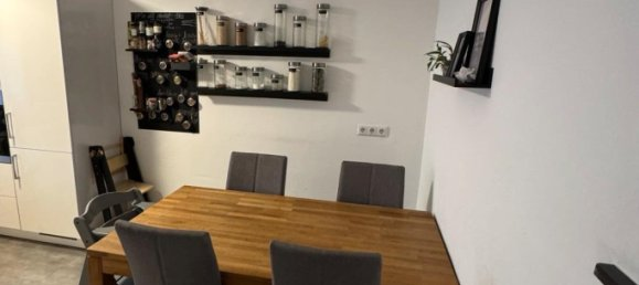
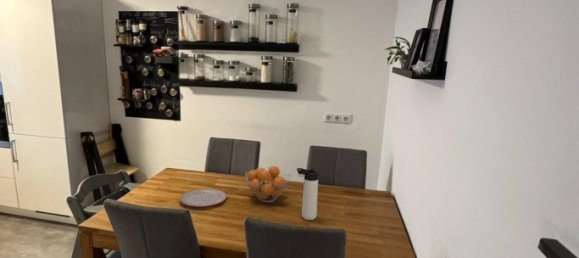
+ plate (203, 198)
+ thermos bottle (306, 193)
+ fruit basket (267, 183)
